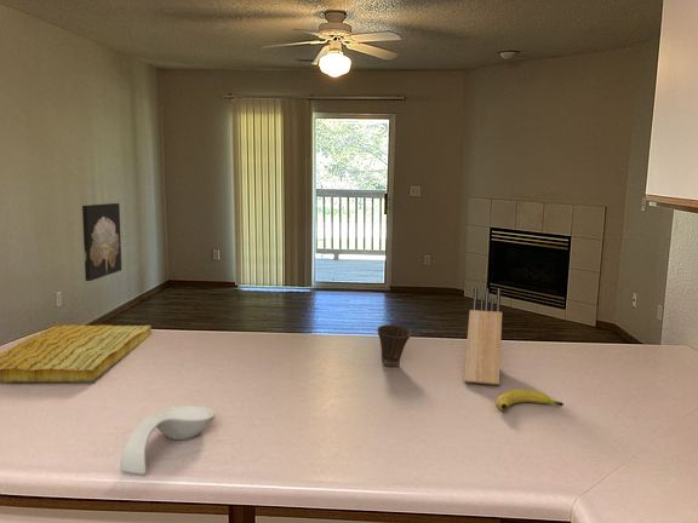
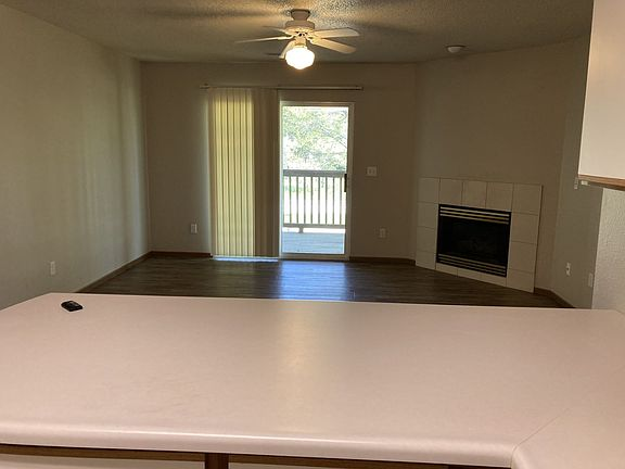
- spoon rest (168, 426)
- cutting board (71, 347)
- cup (393, 346)
- wall art (103, 240)
- fruit (528, 401)
- knife block (484, 332)
